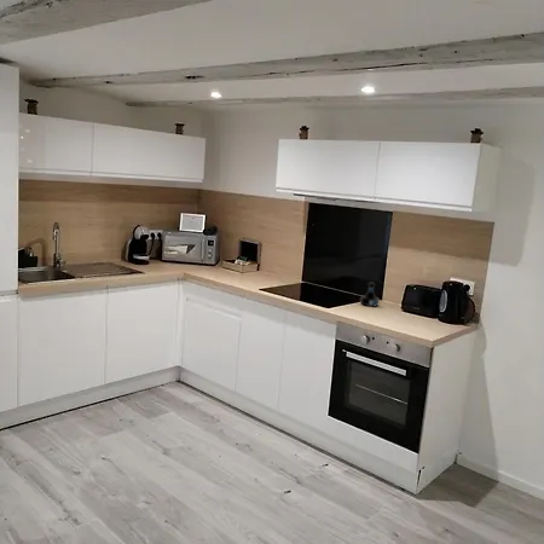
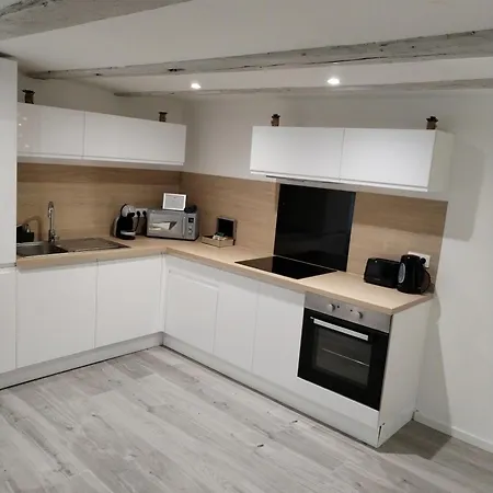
- tequila bottle (370, 294)
